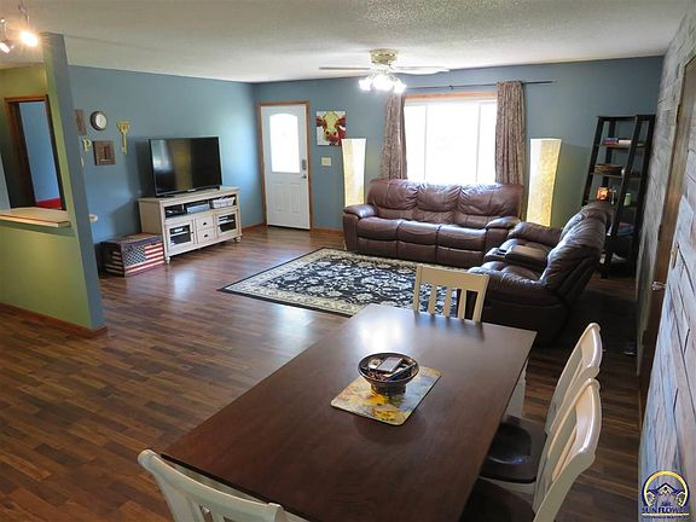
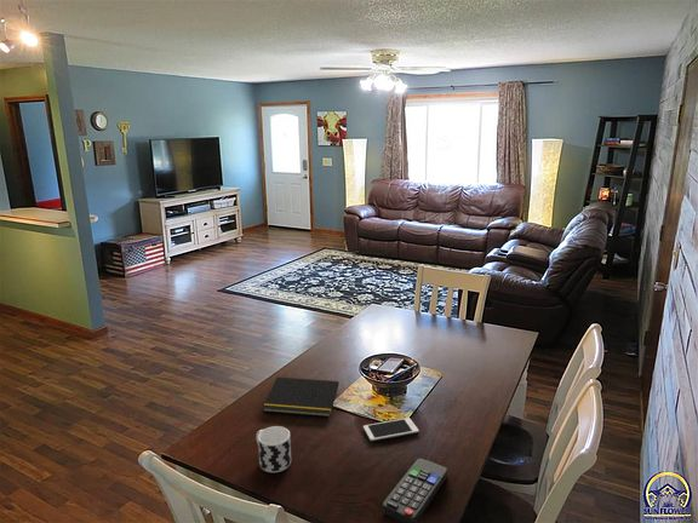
+ cup (270, 447)
+ notepad (302, 395)
+ remote control (416, 488)
+ cell phone (390, 429)
